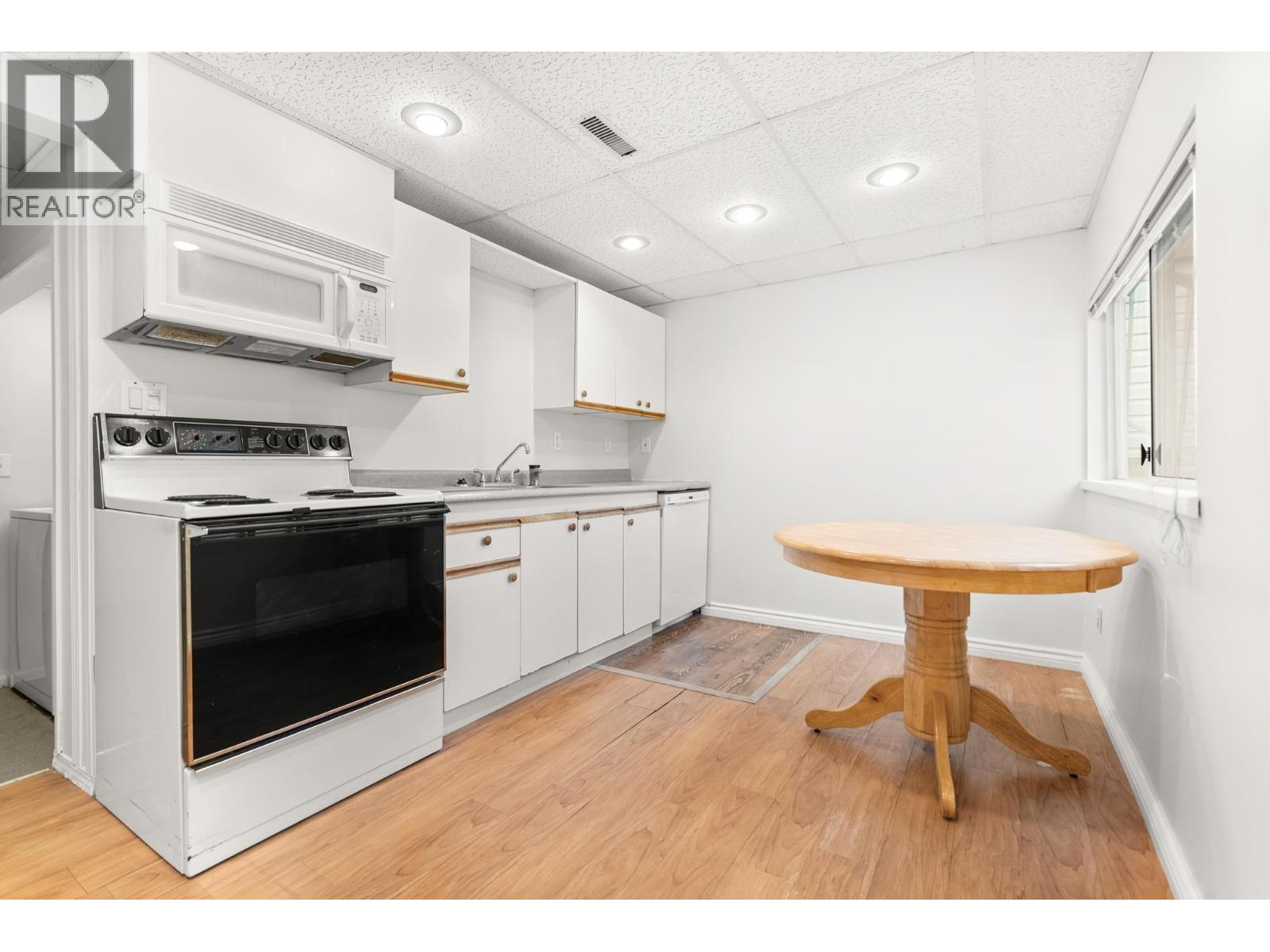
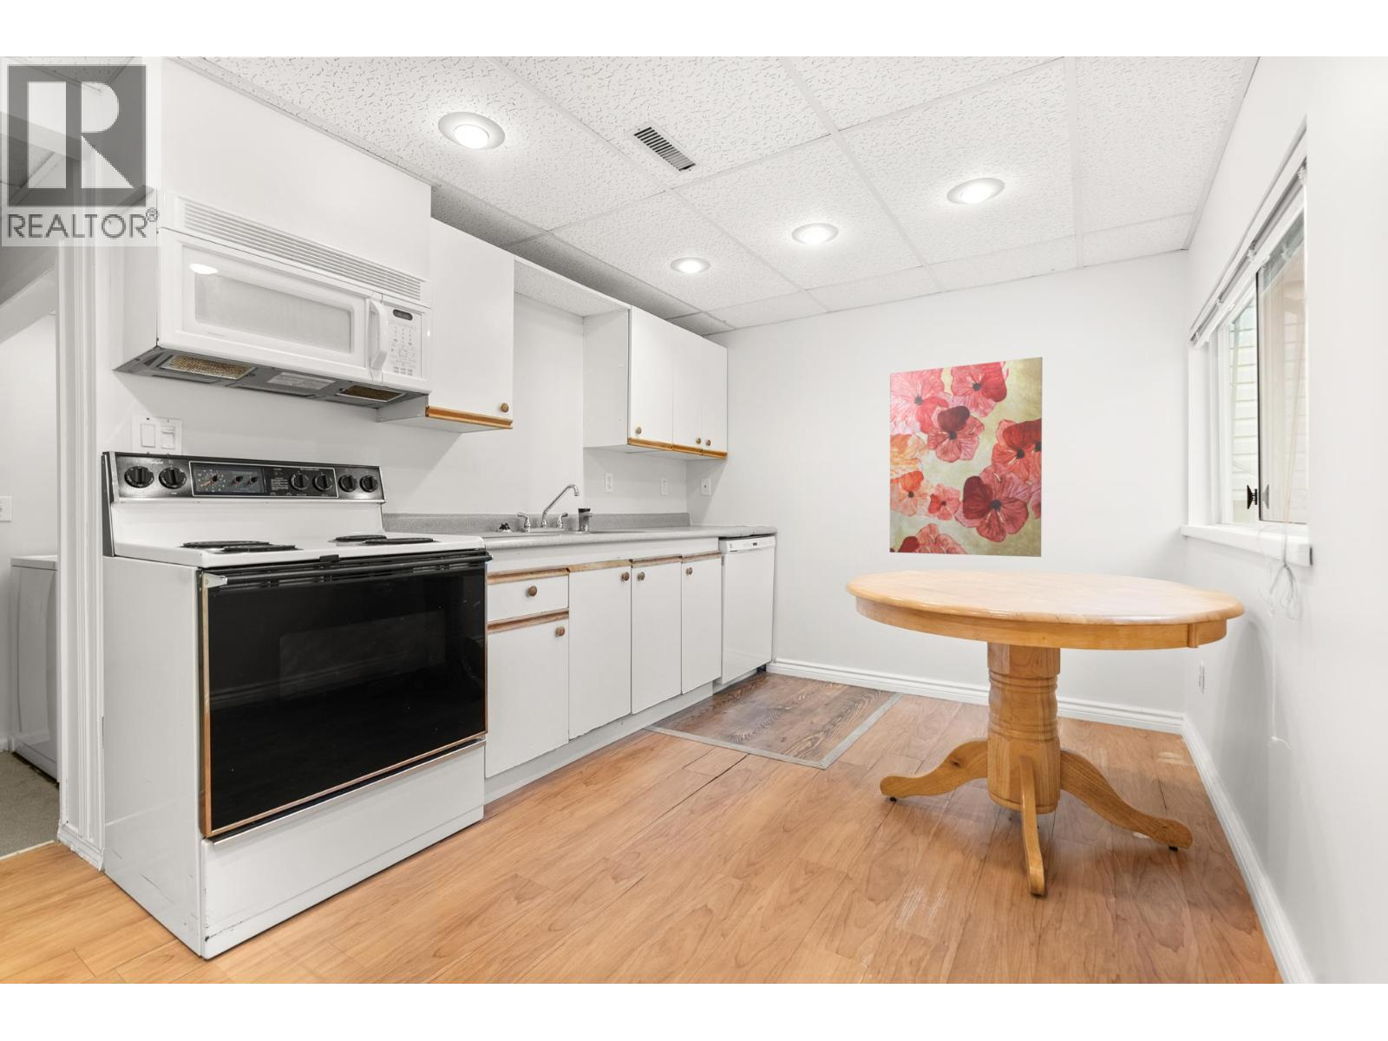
+ wall art (961, 459)
